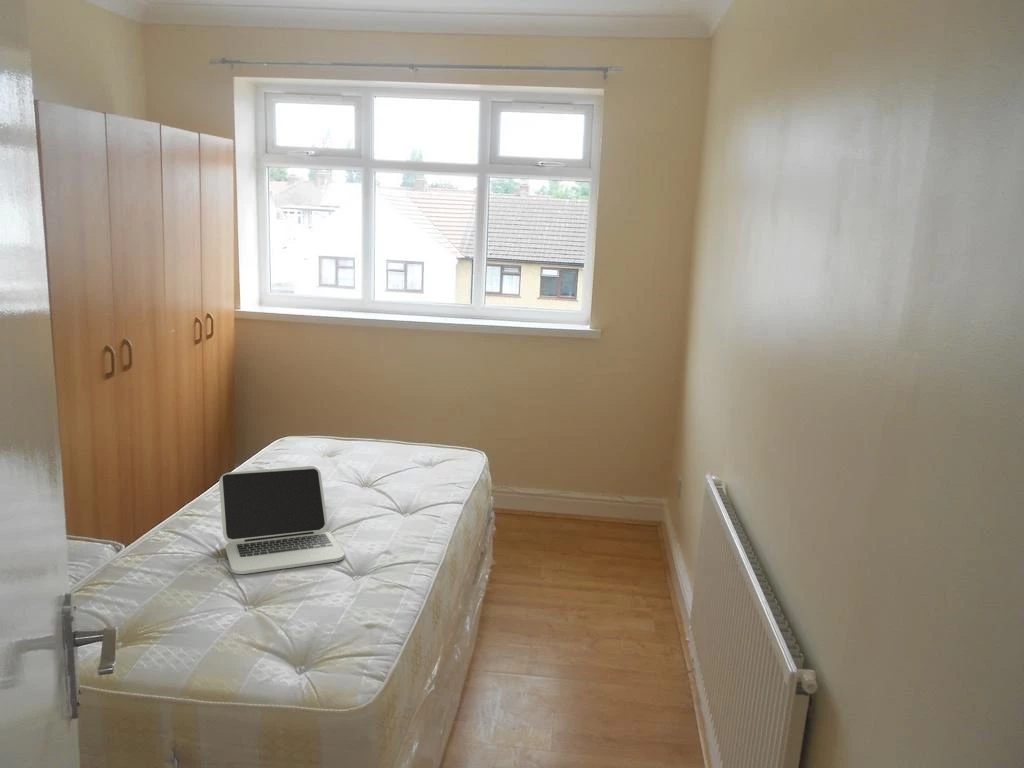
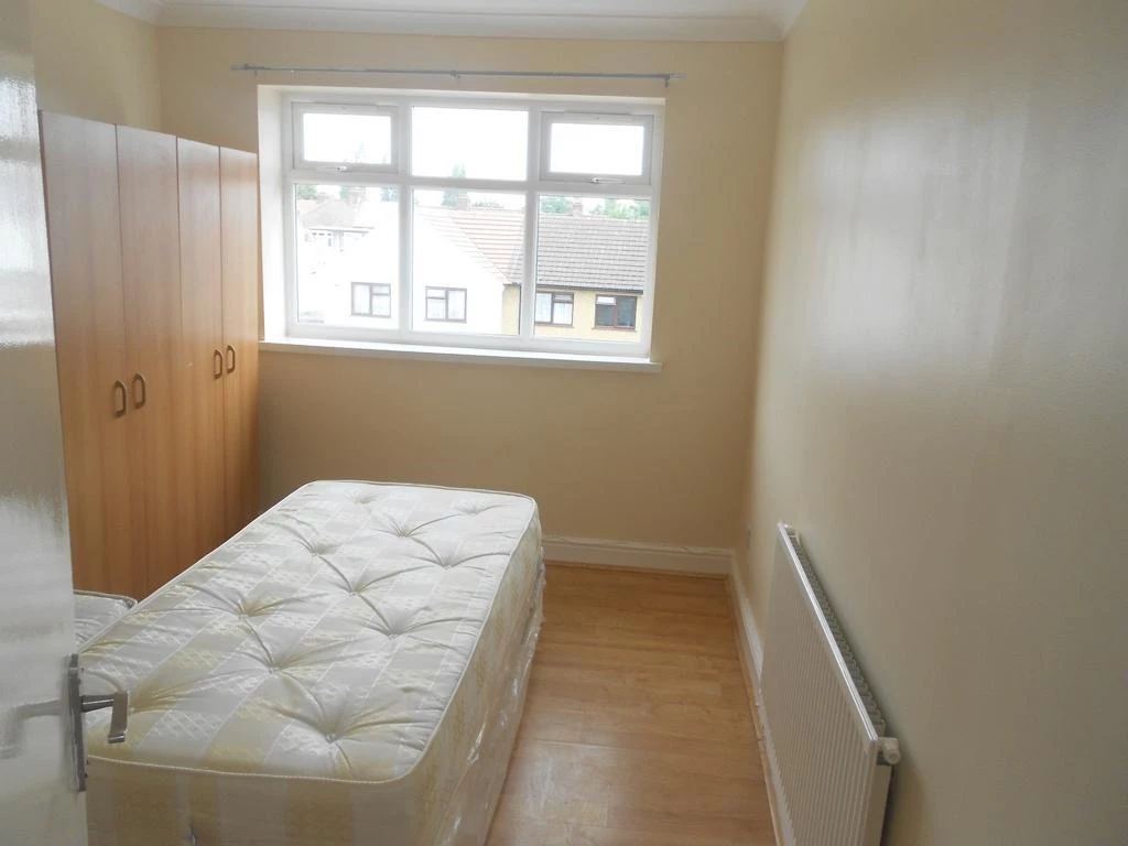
- laptop (280, 515)
